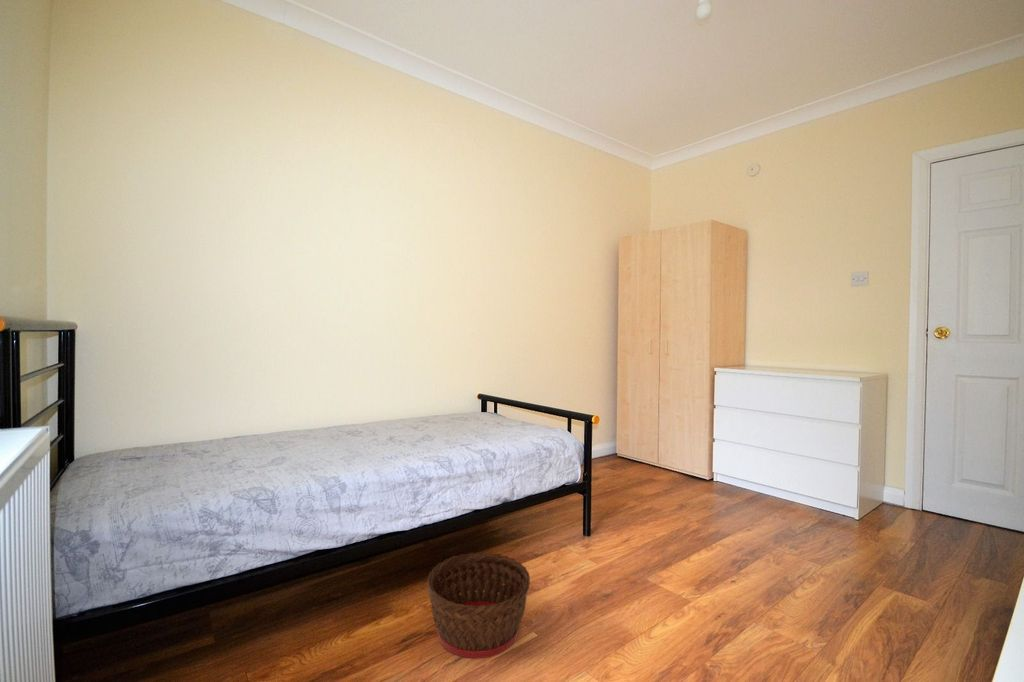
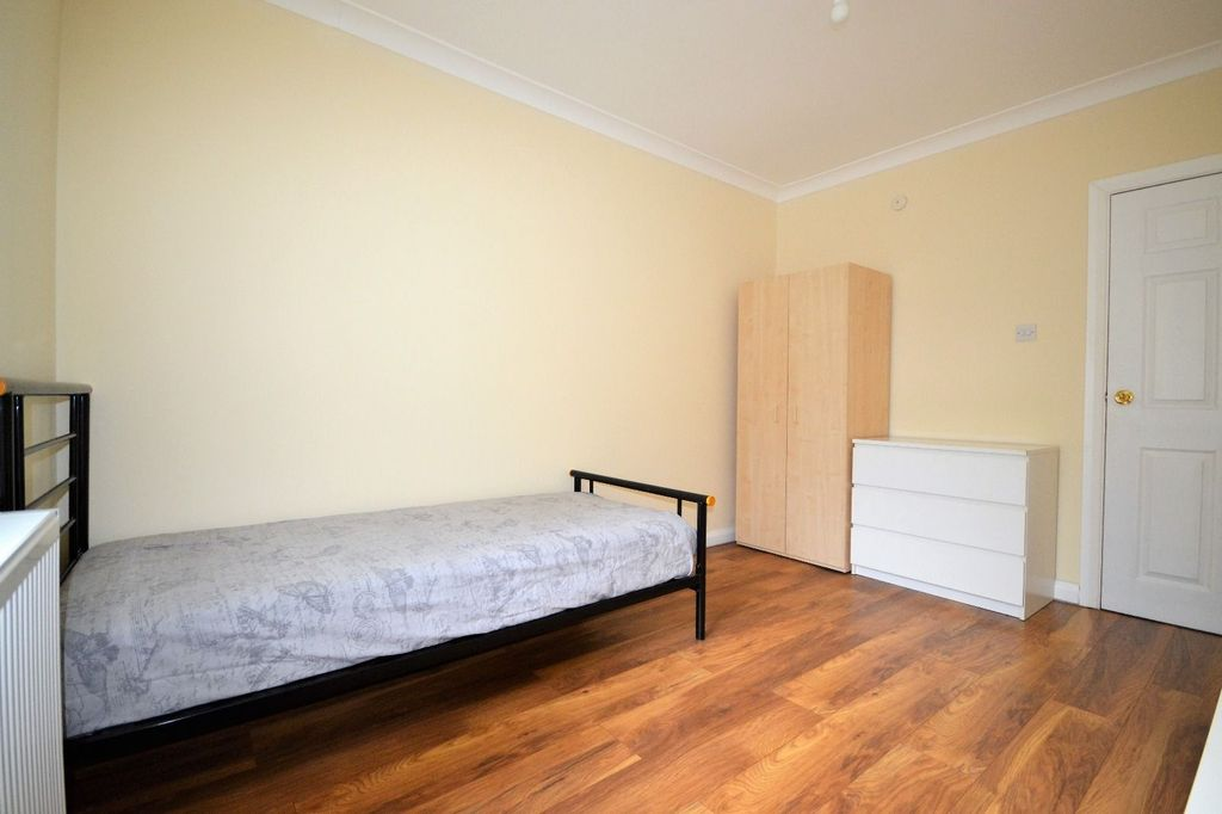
- basket (478, 603)
